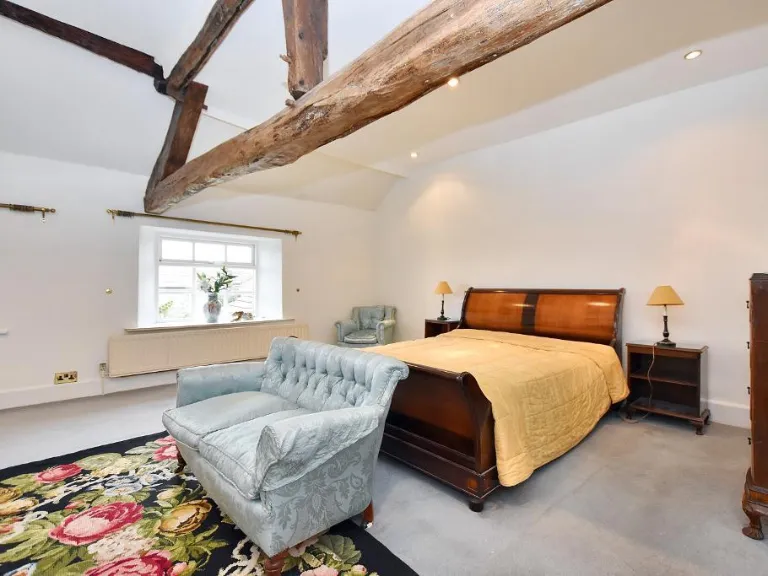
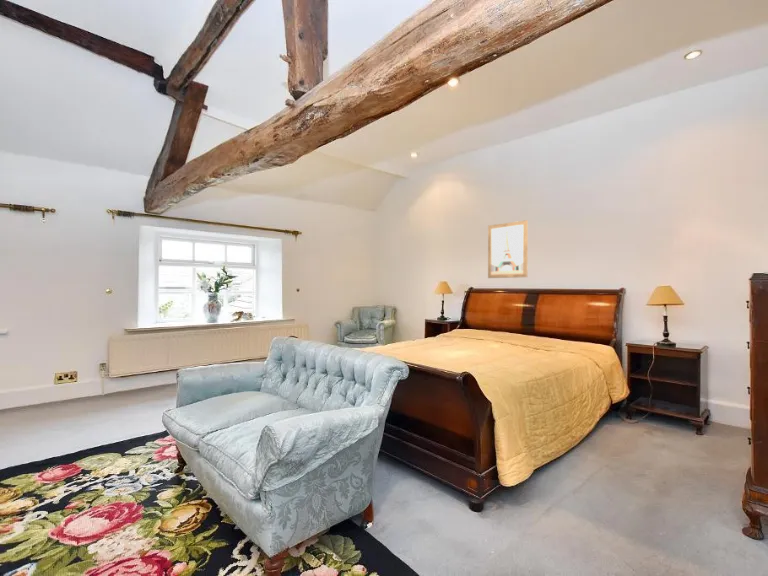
+ wall art (507, 250)
